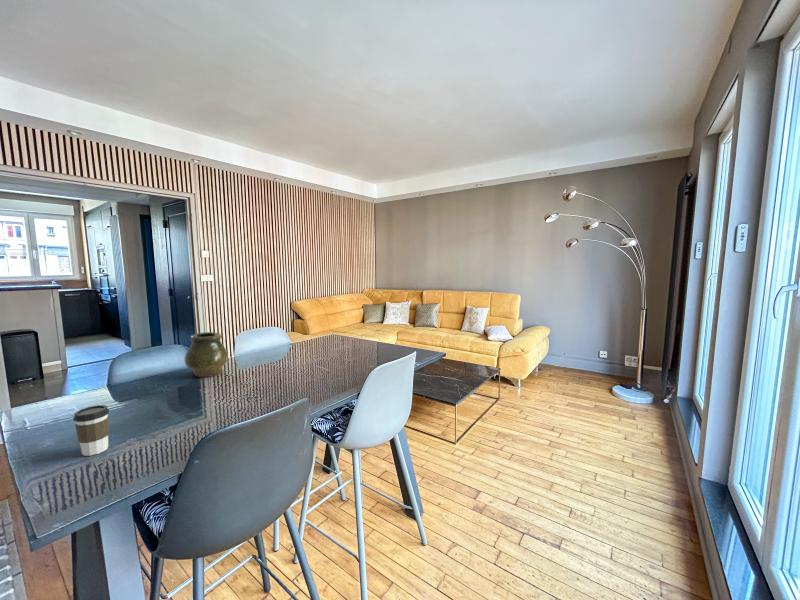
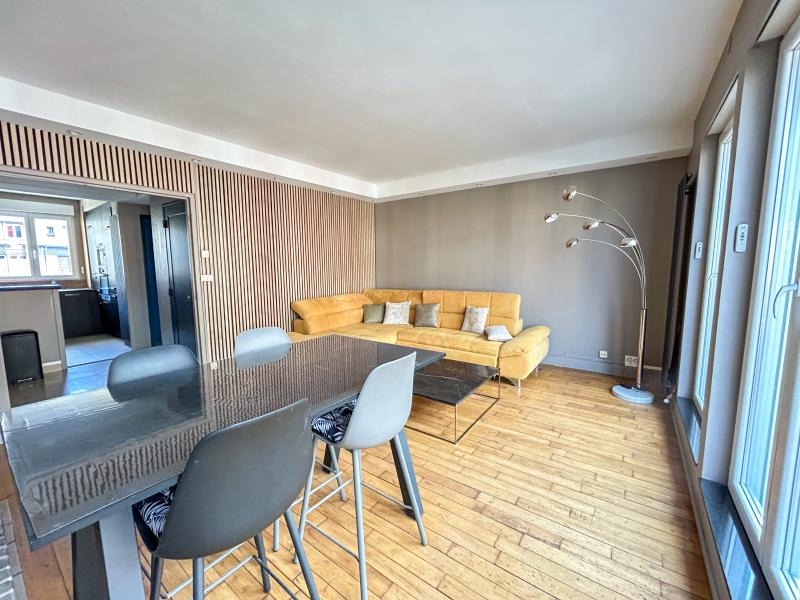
- coffee cup (93, 430)
- vase (207, 353)
